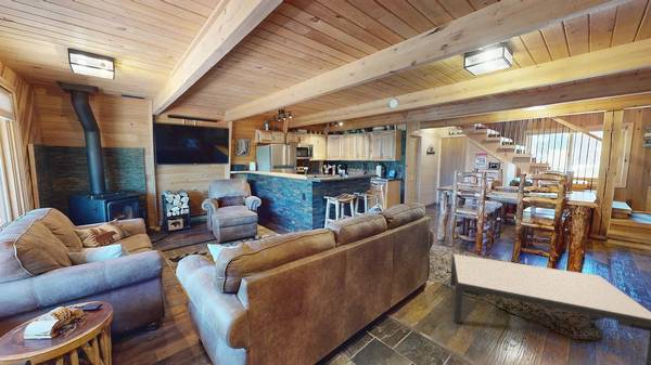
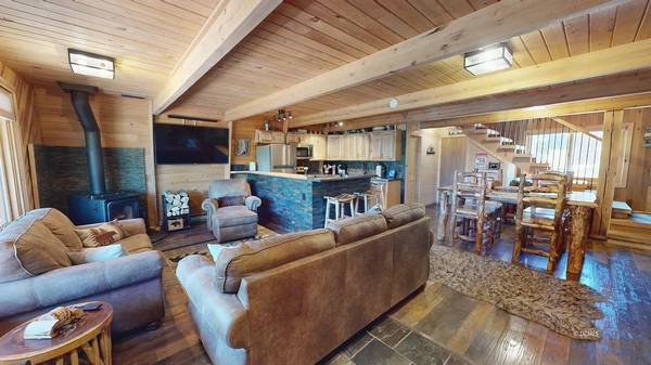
- coffee table (528, 298)
